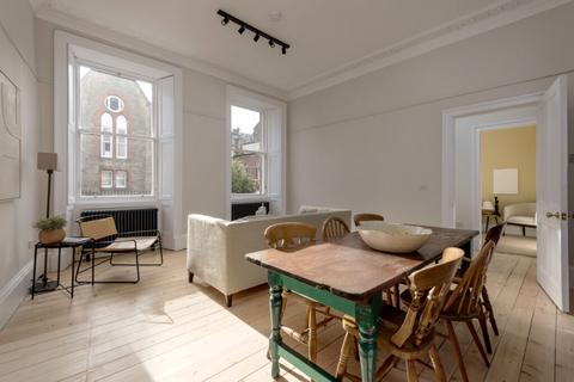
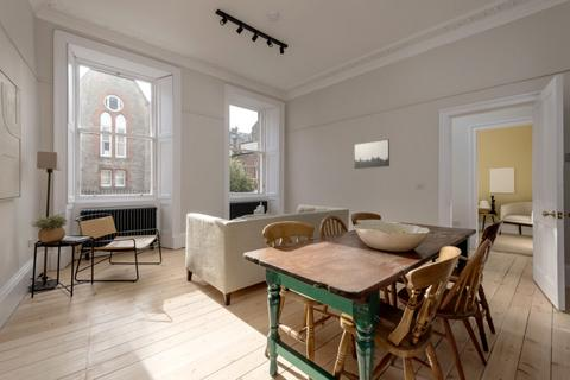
+ wall art (370, 154)
